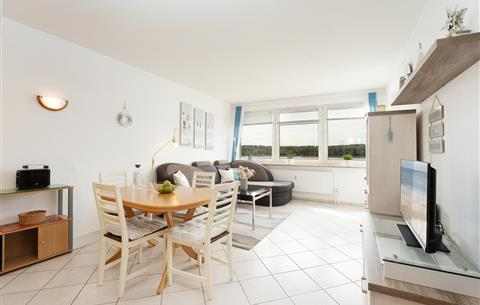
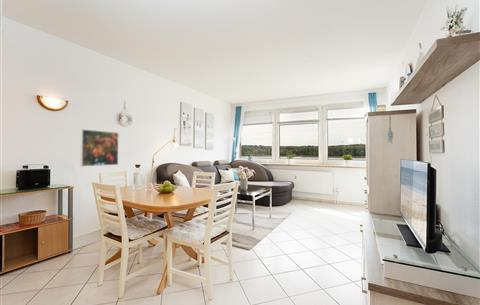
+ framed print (100, 148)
